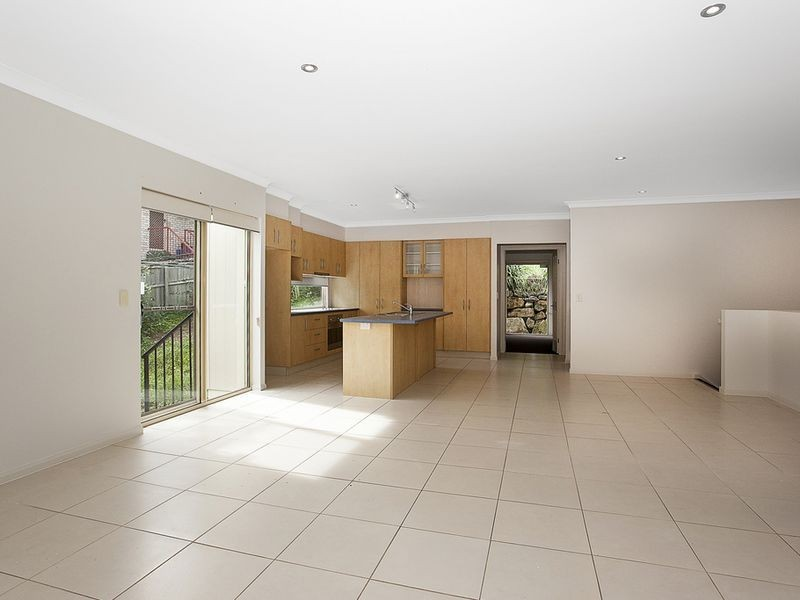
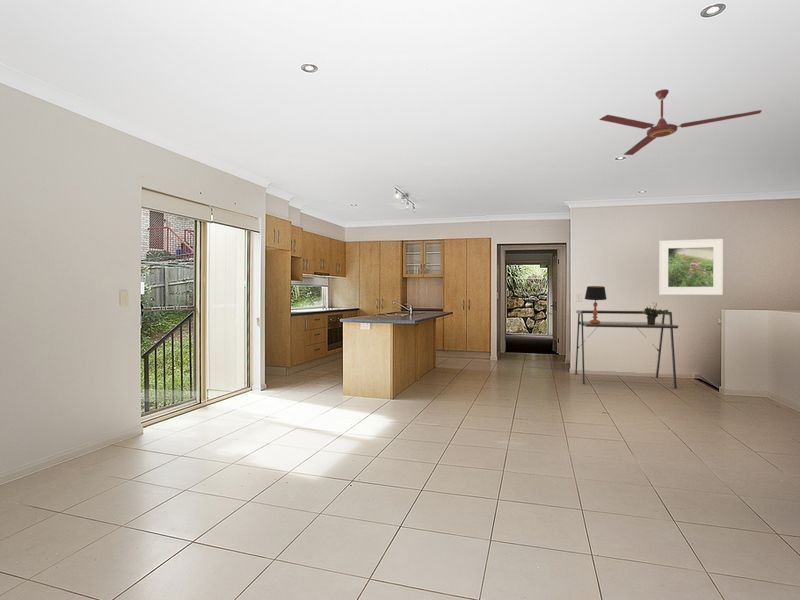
+ ceiling fan (682, 123)
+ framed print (690, 267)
+ potted plant (655, 313)
+ table lamp (594, 305)
+ desk (626, 327)
